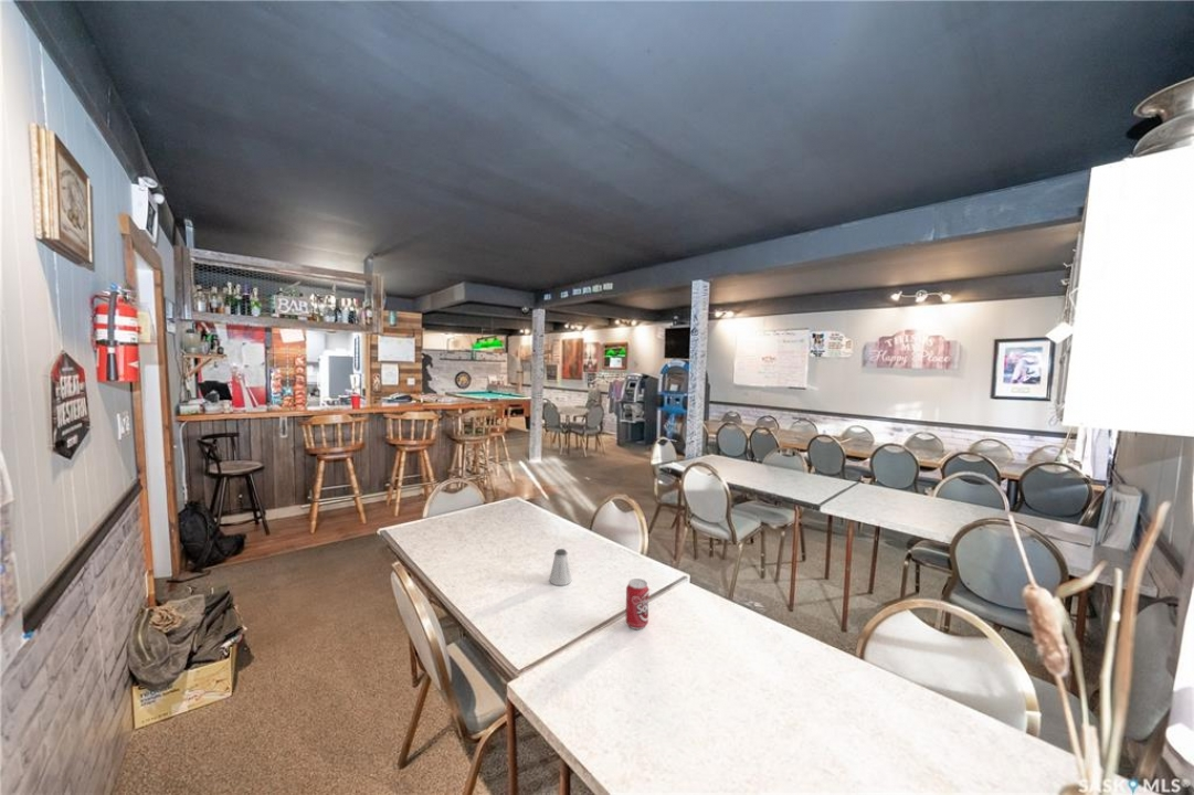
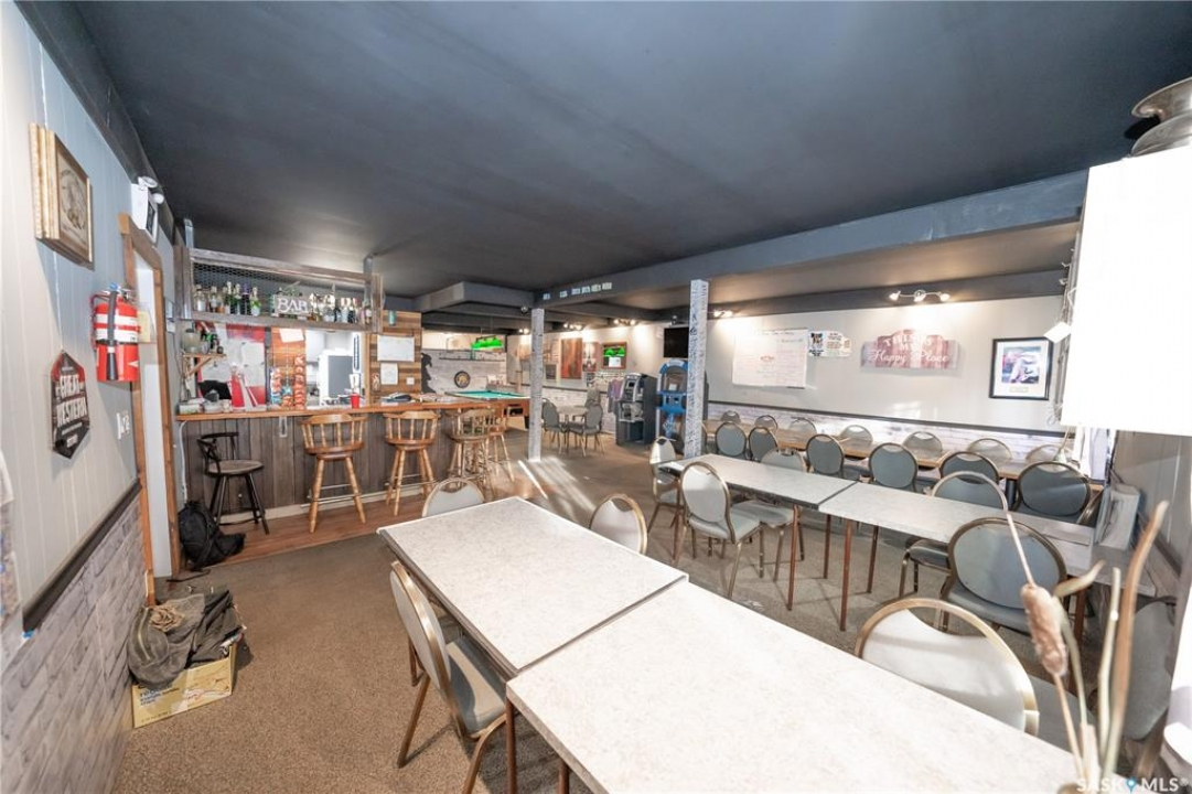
- saltshaker (560, 565)
- beverage can (636, 603)
